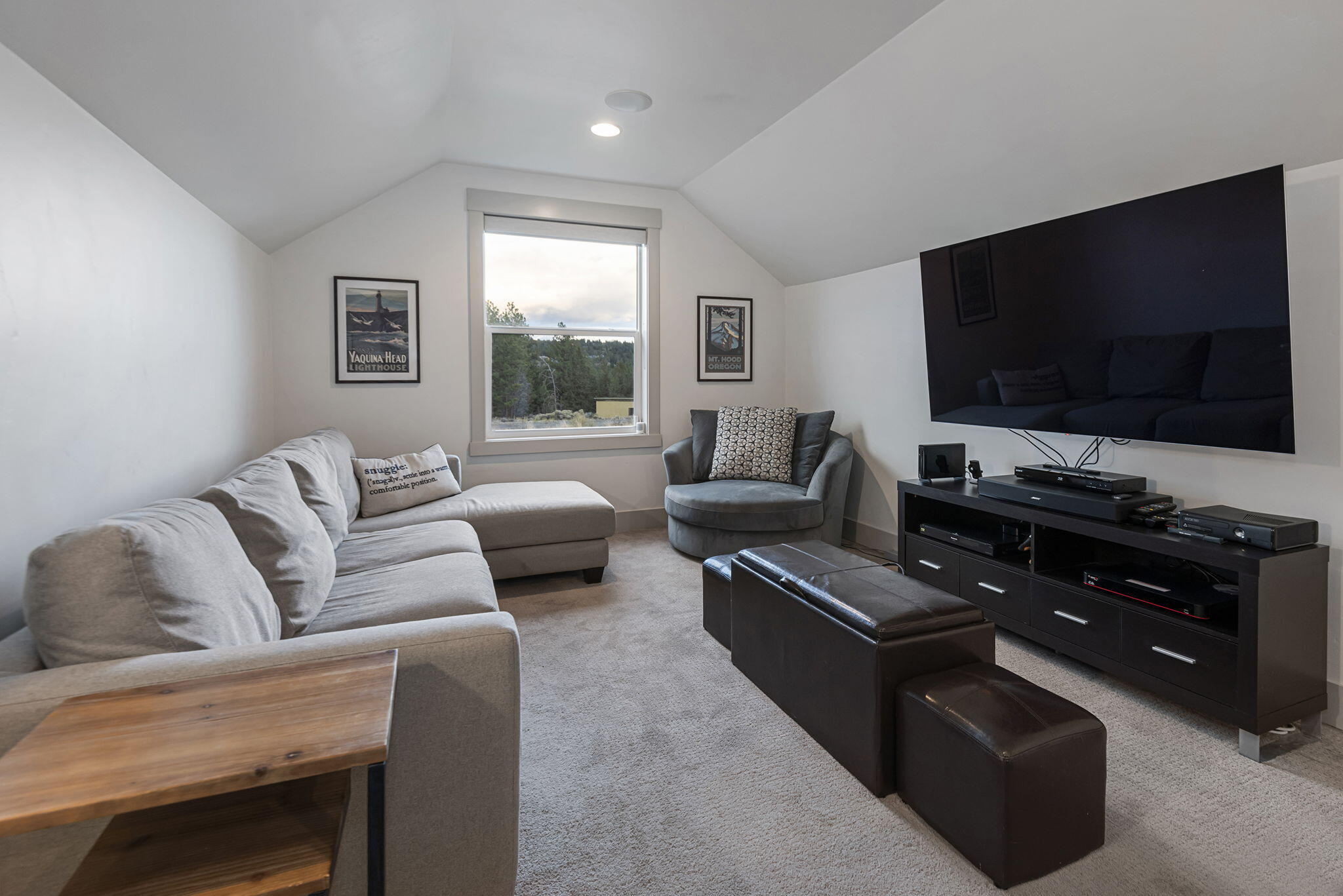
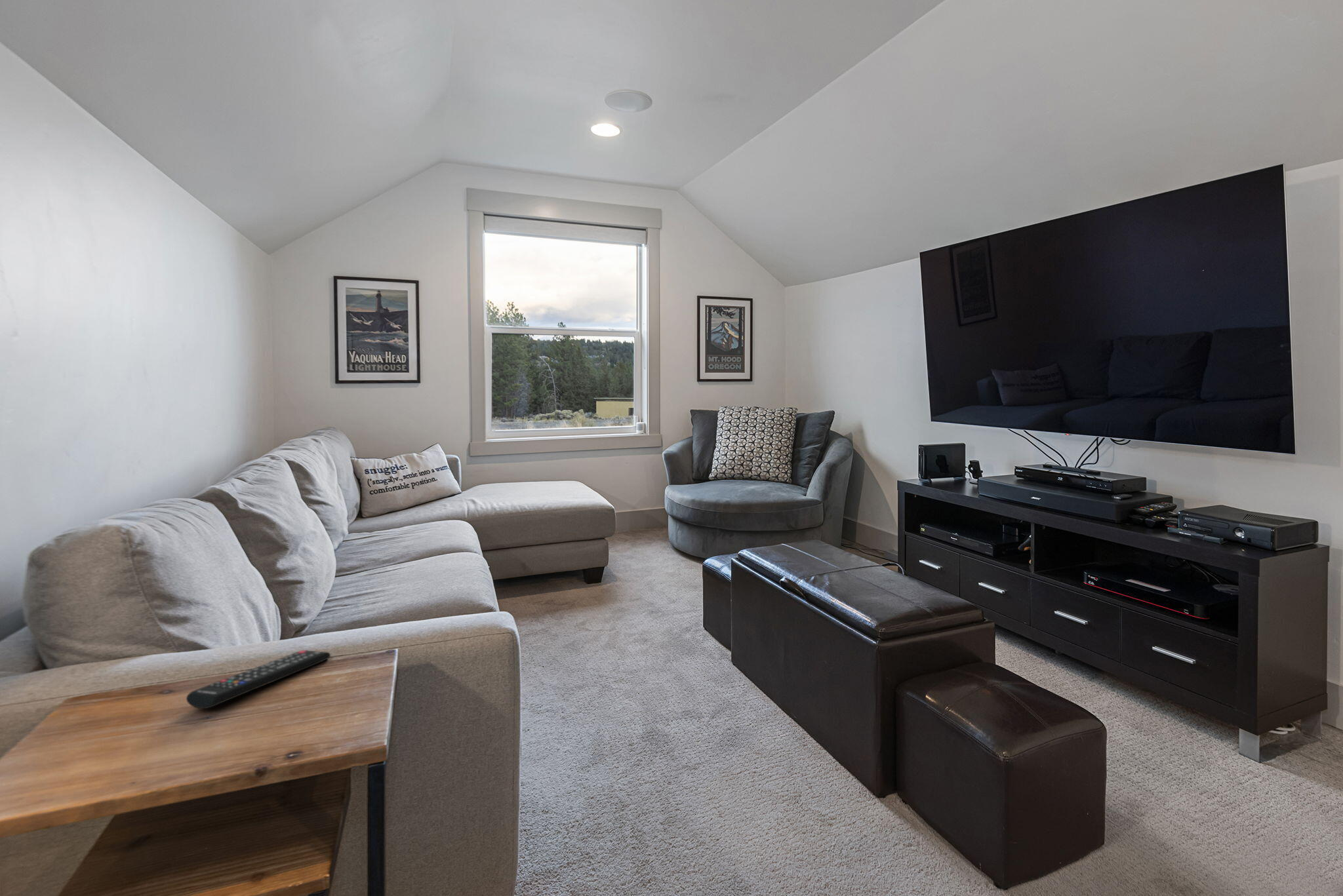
+ remote control (265, 675)
